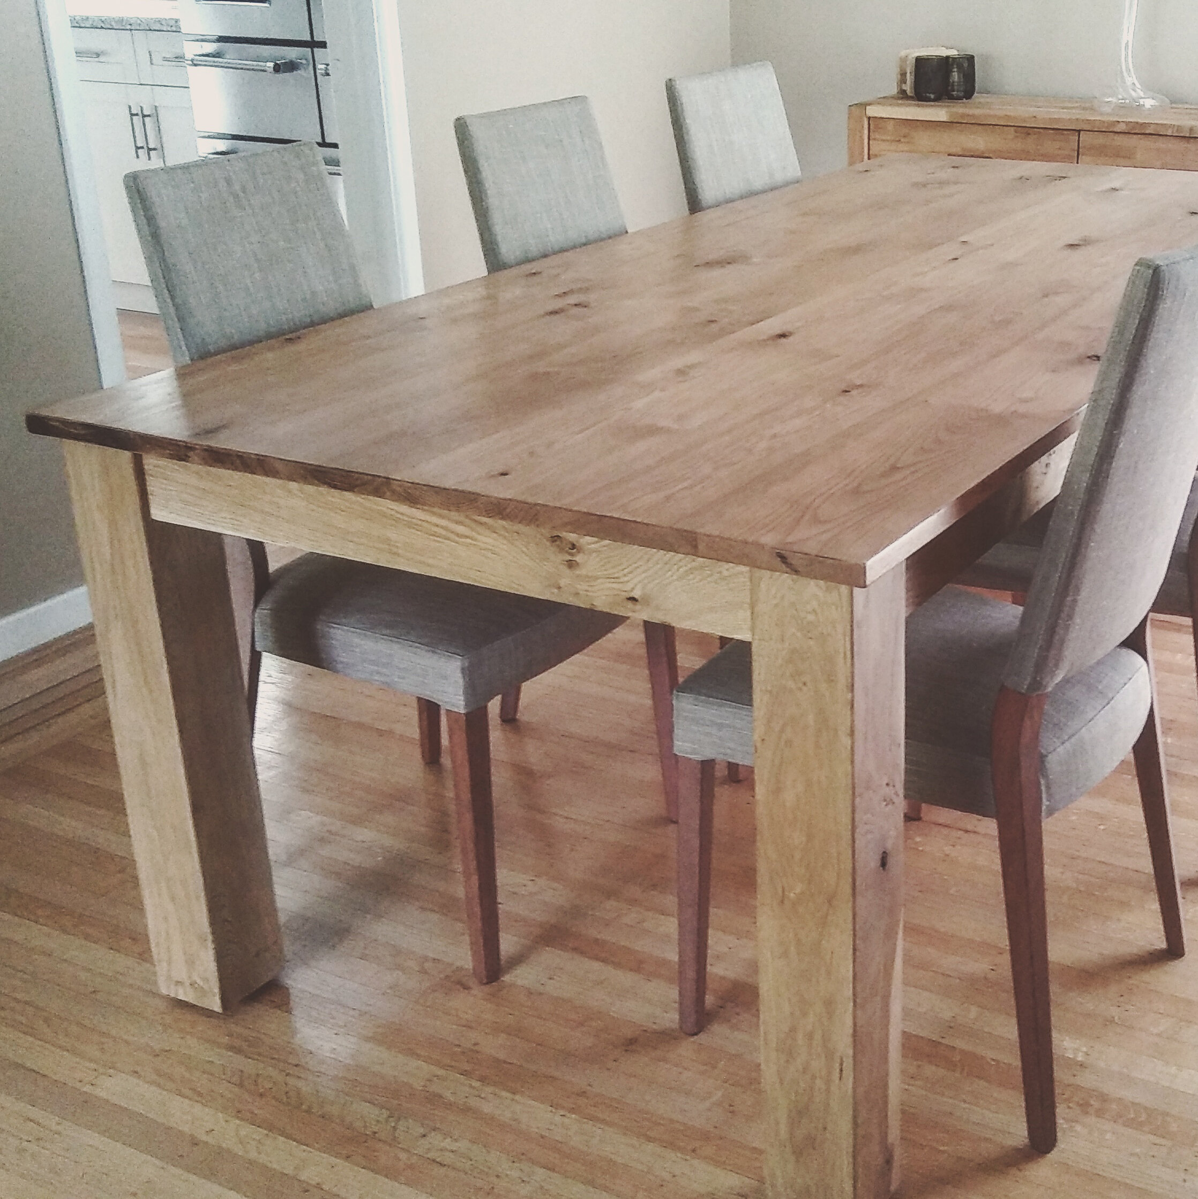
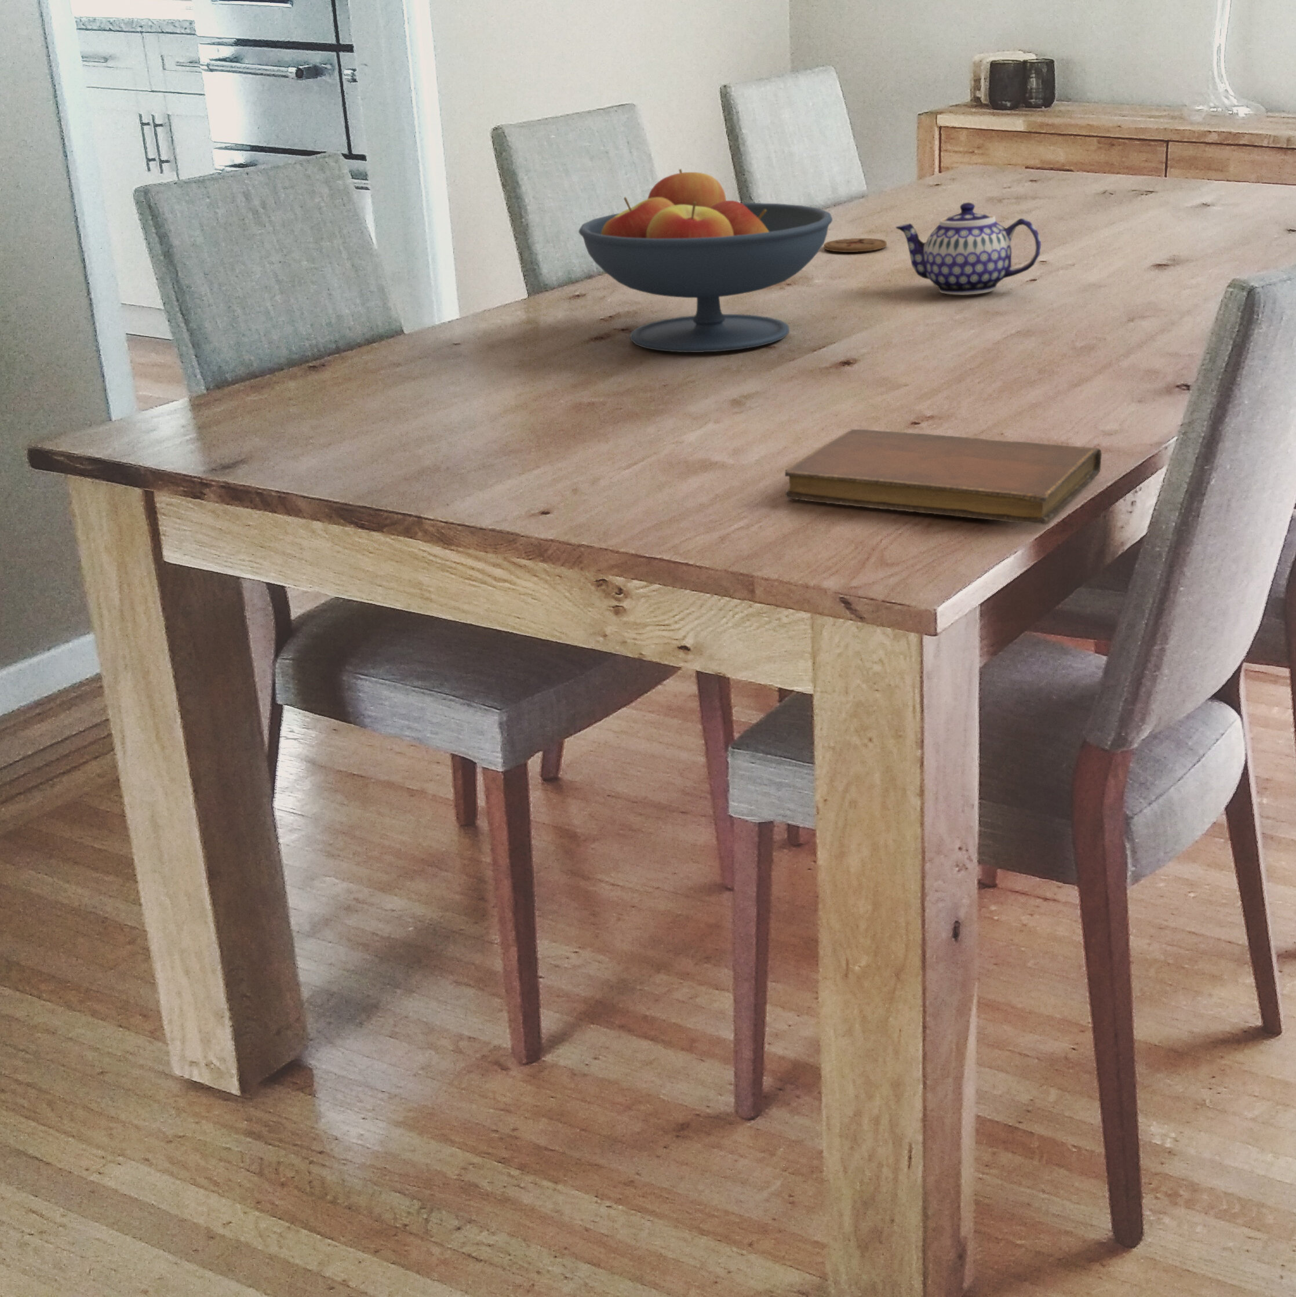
+ fruit bowl (706, 258)
+ notebook (942, 472)
+ coaster (855, 244)
+ teapot (967, 247)
